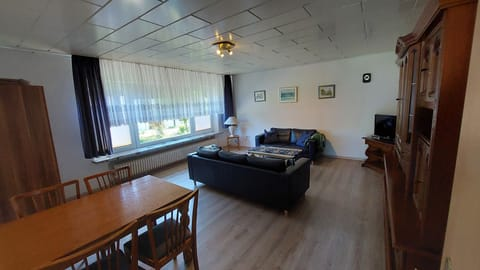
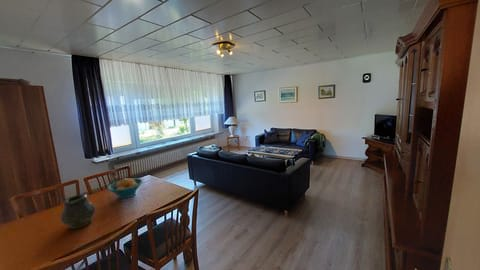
+ fruit bowl (126, 186)
+ vase (78, 211)
